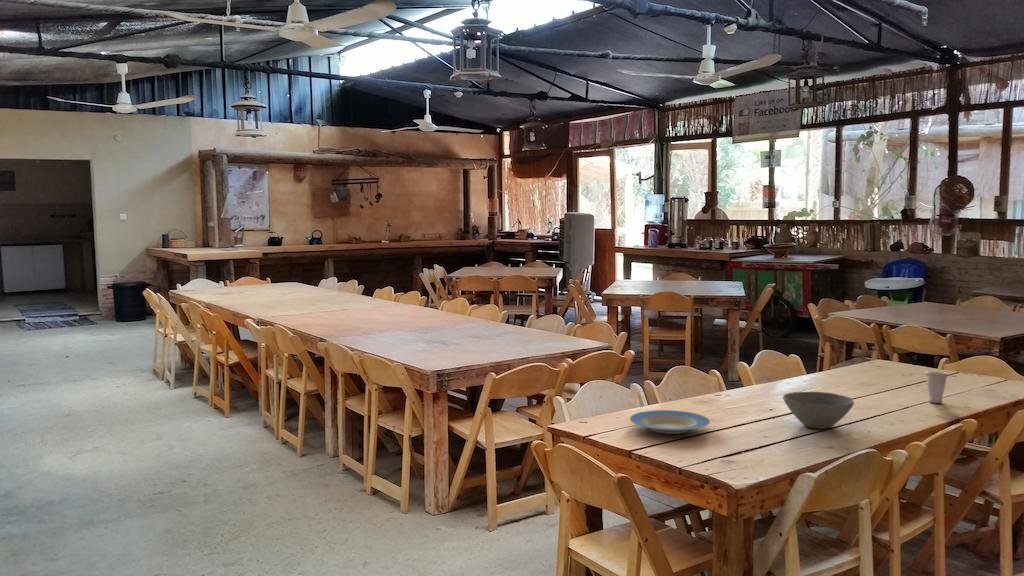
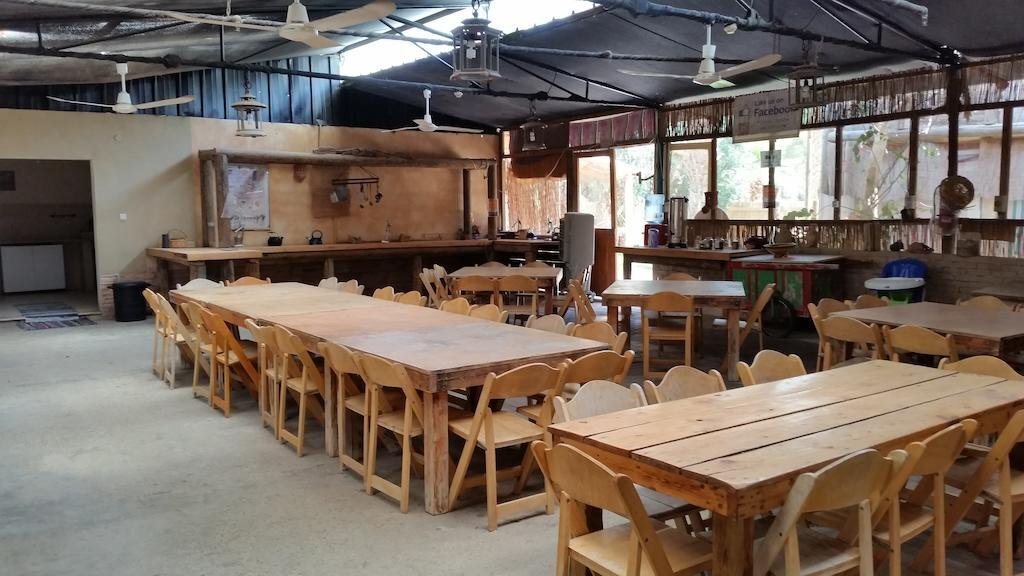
- cup (935, 386)
- plate (669, 424)
- bowl (817, 411)
